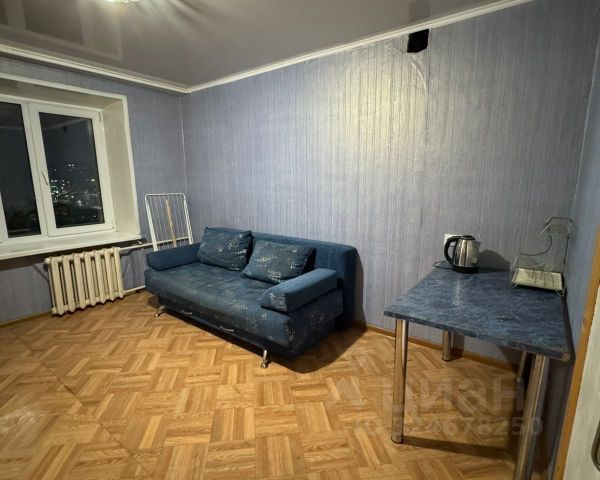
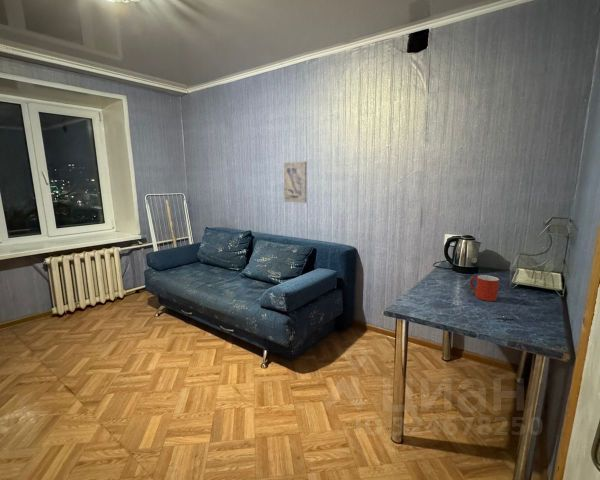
+ mug (482, 286)
+ wall art (294, 182)
